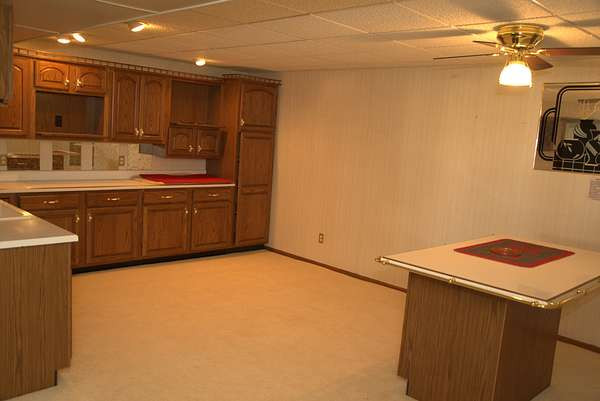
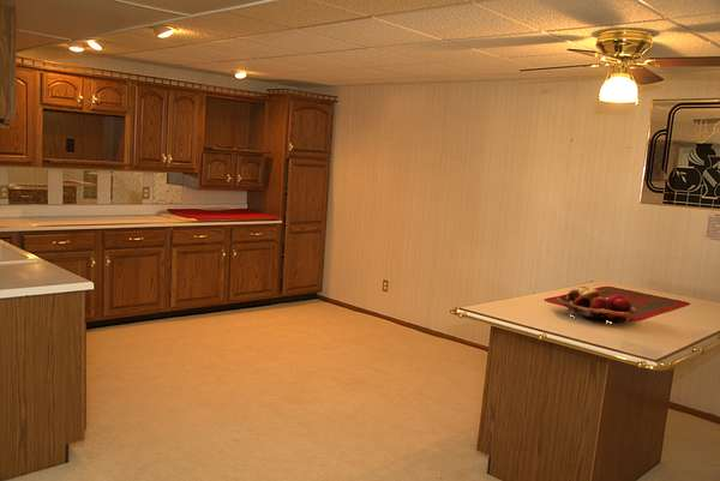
+ fruit basket (594, 302)
